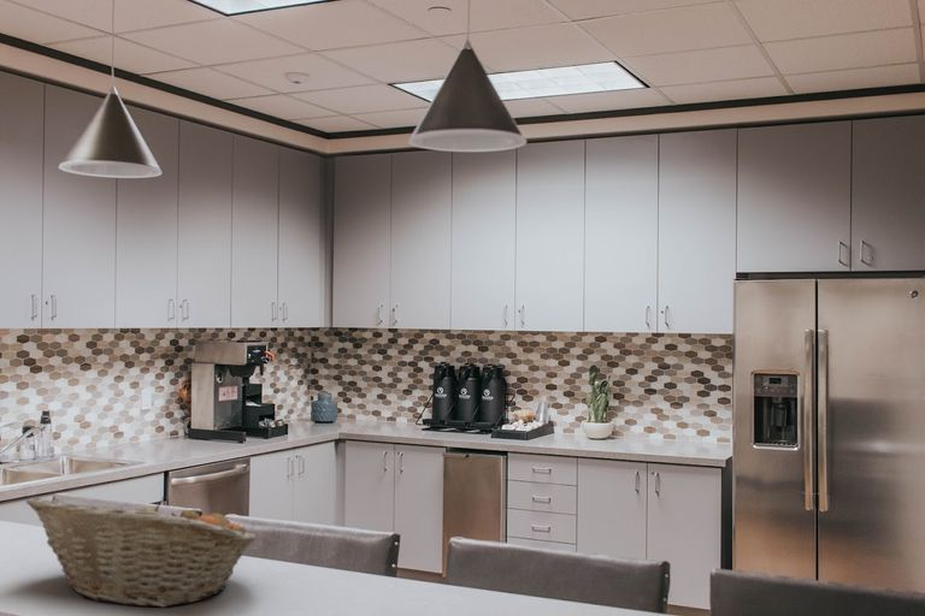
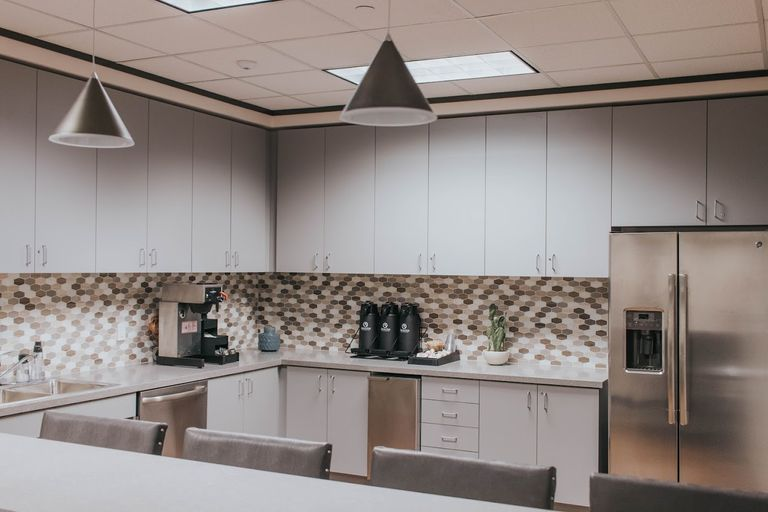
- fruit basket (142, 538)
